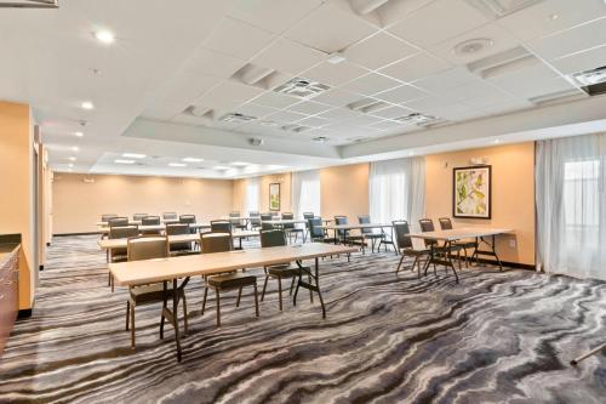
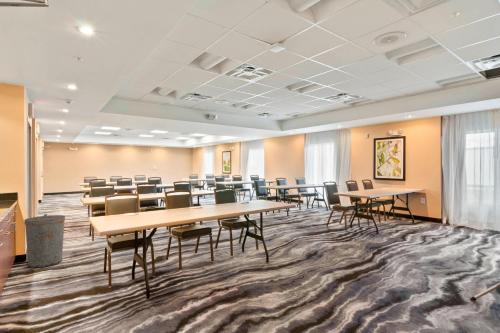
+ trash can (45, 238)
